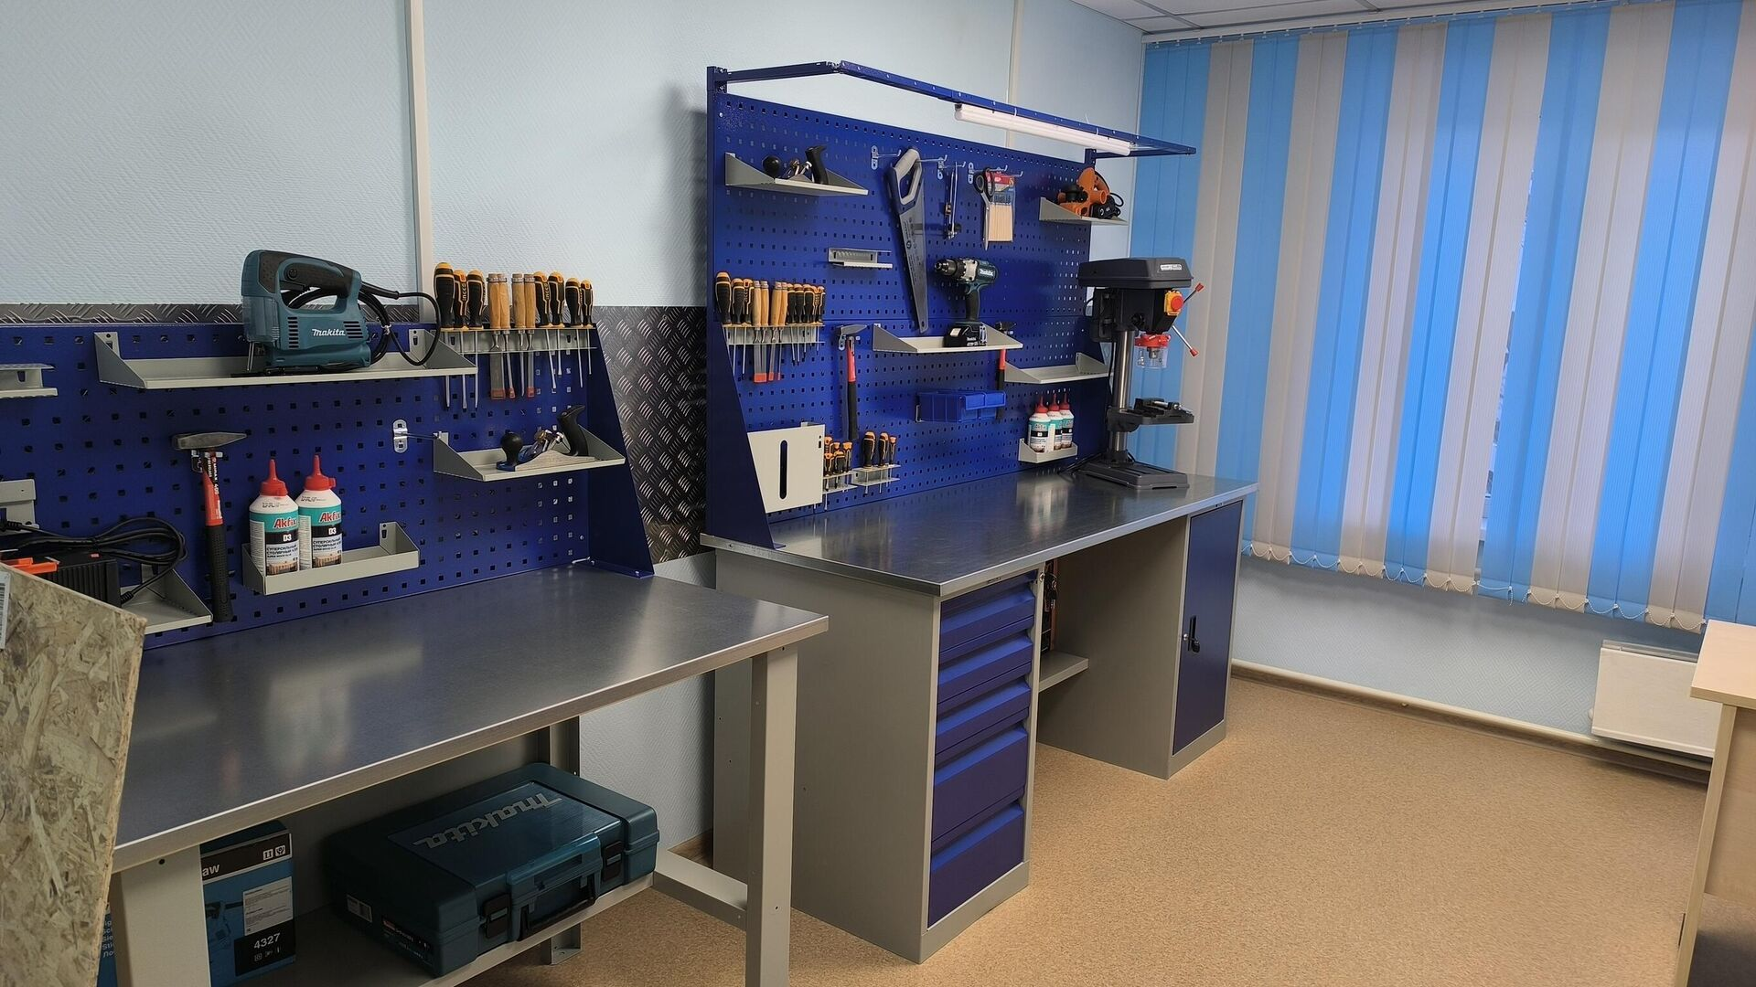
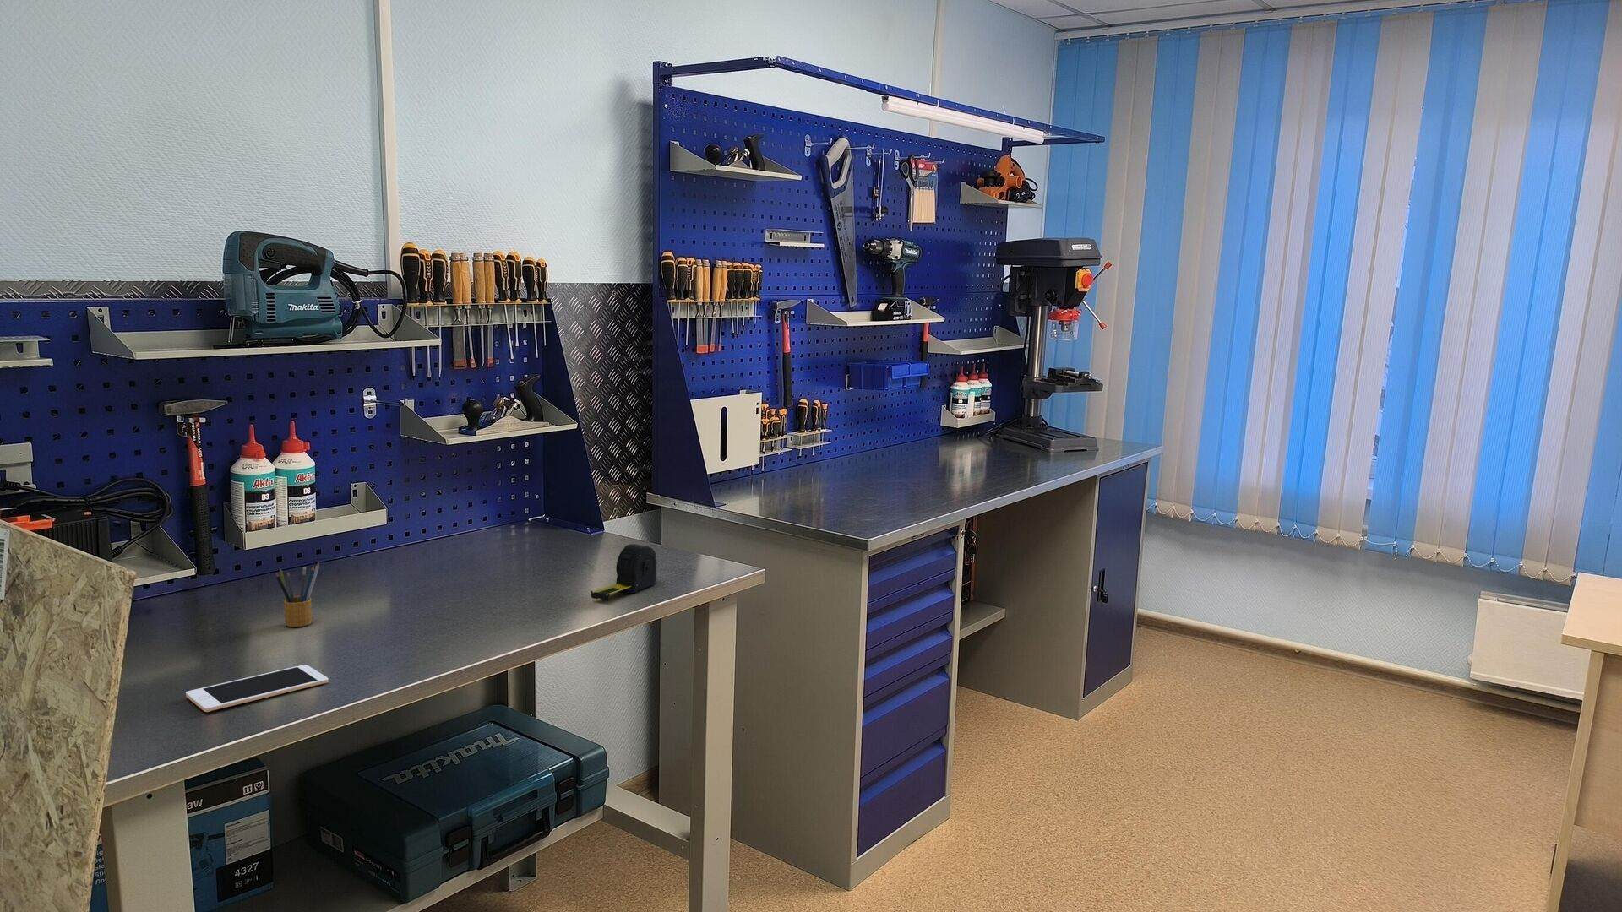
+ cell phone (258, 687)
+ tape measure (625, 570)
+ pencil box (296, 596)
